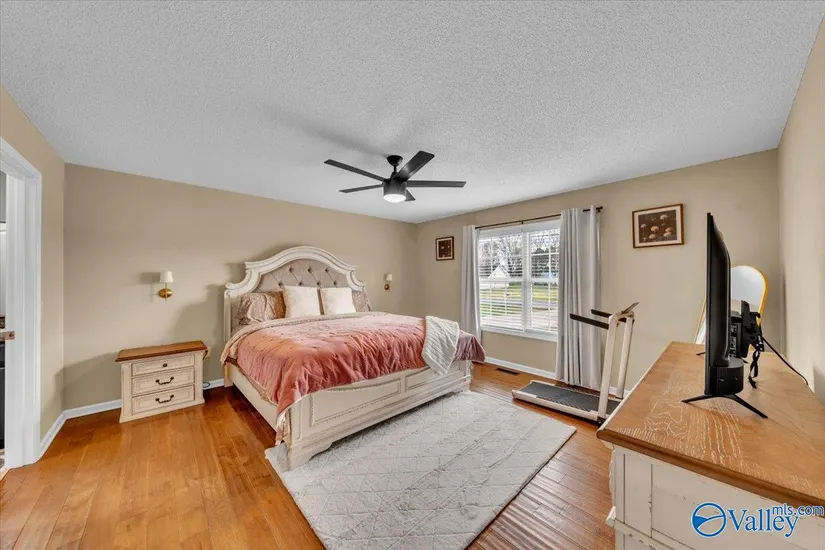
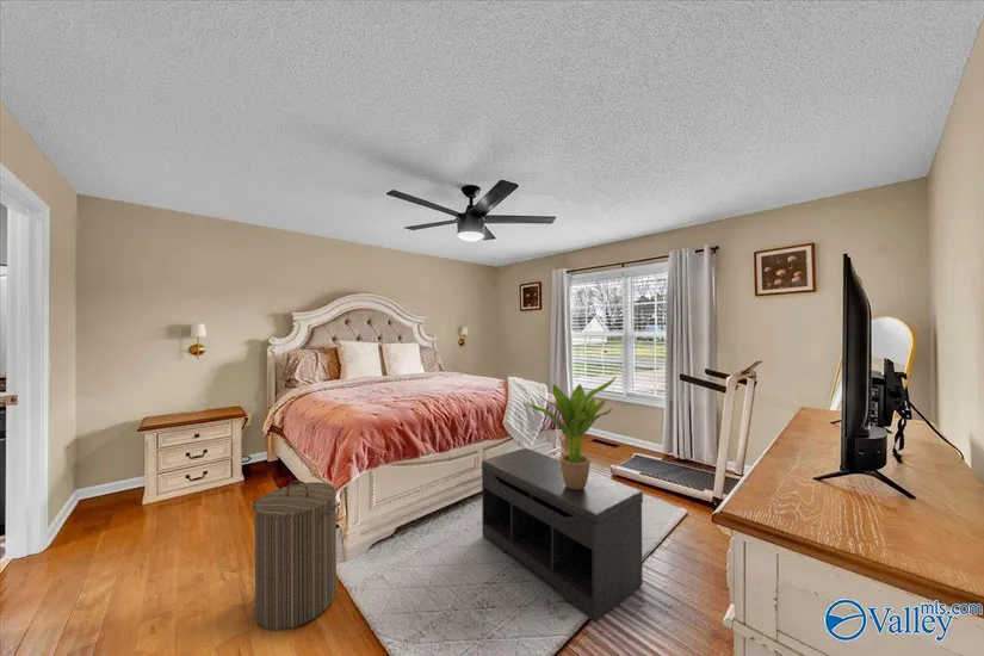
+ potted plant (575, 428)
+ laundry hamper (297, 540)
+ bench (553, 515)
